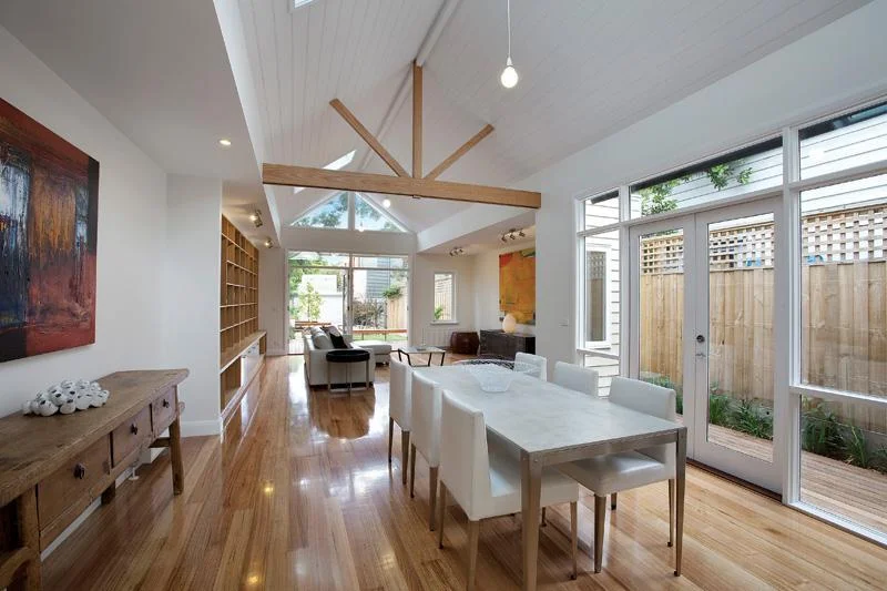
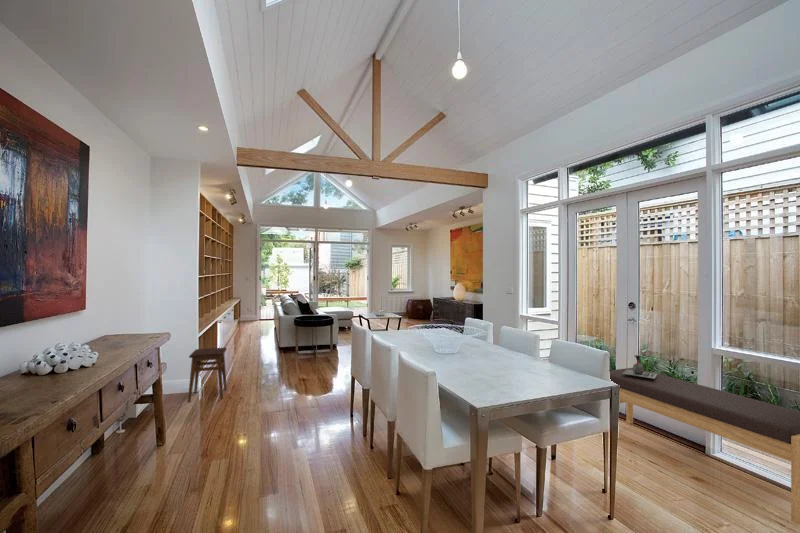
+ bench (692, 425)
+ decorative vase (639, 365)
+ stool (208, 370)
